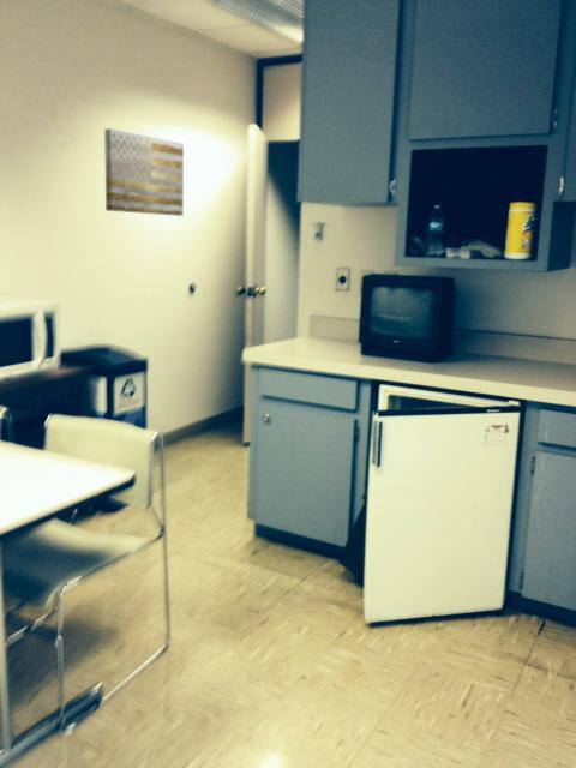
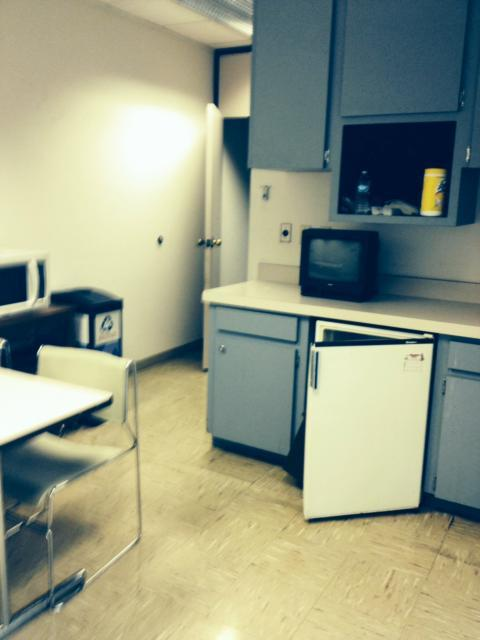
- wall art (146, 175)
